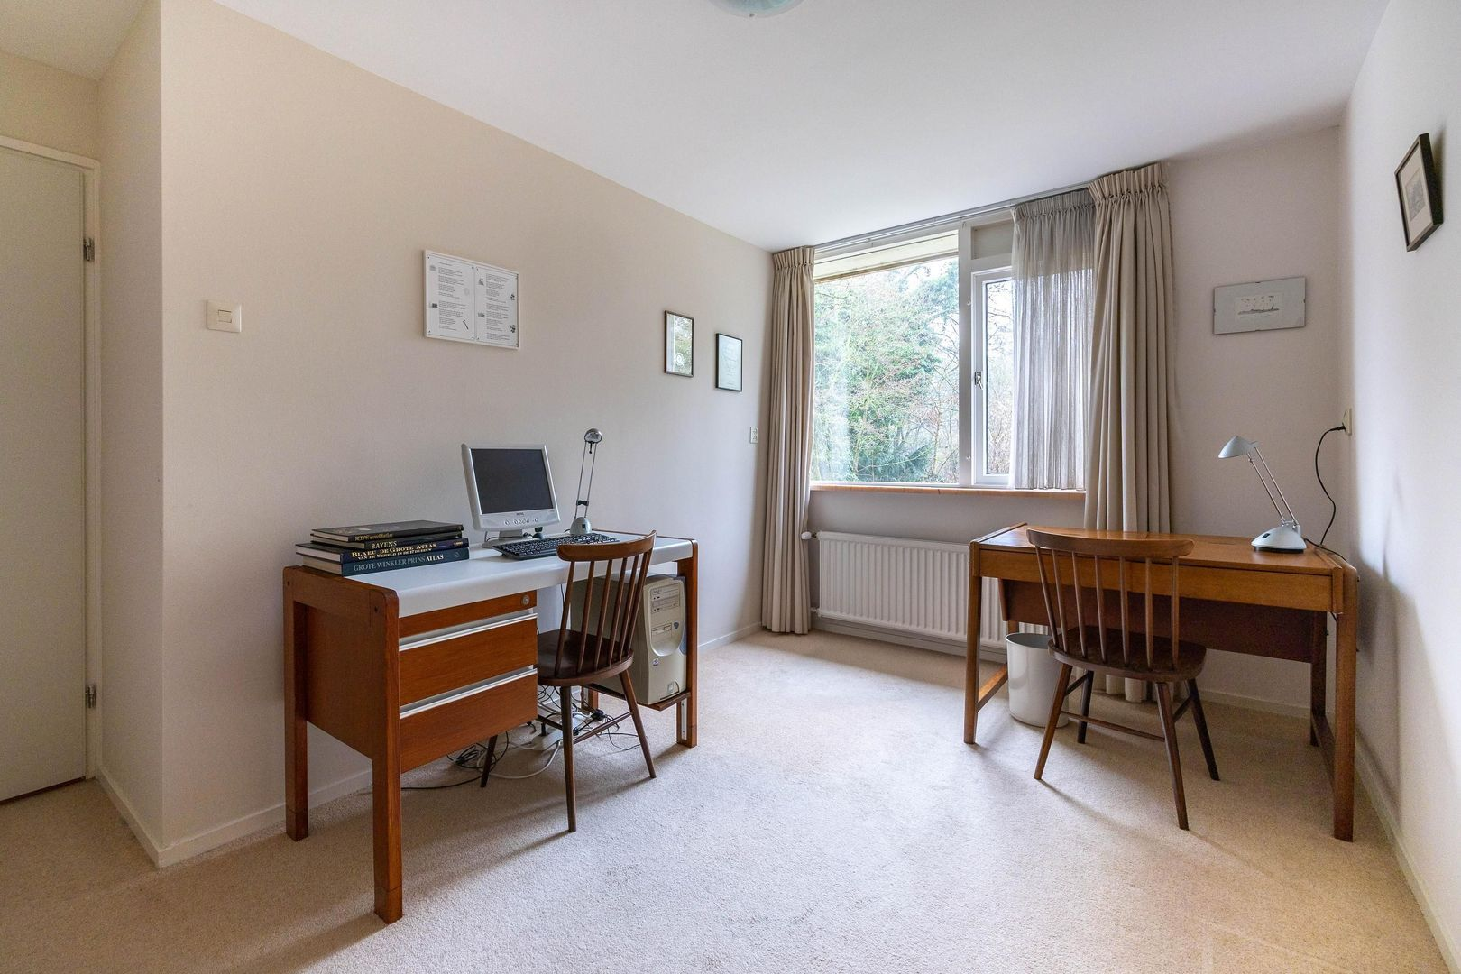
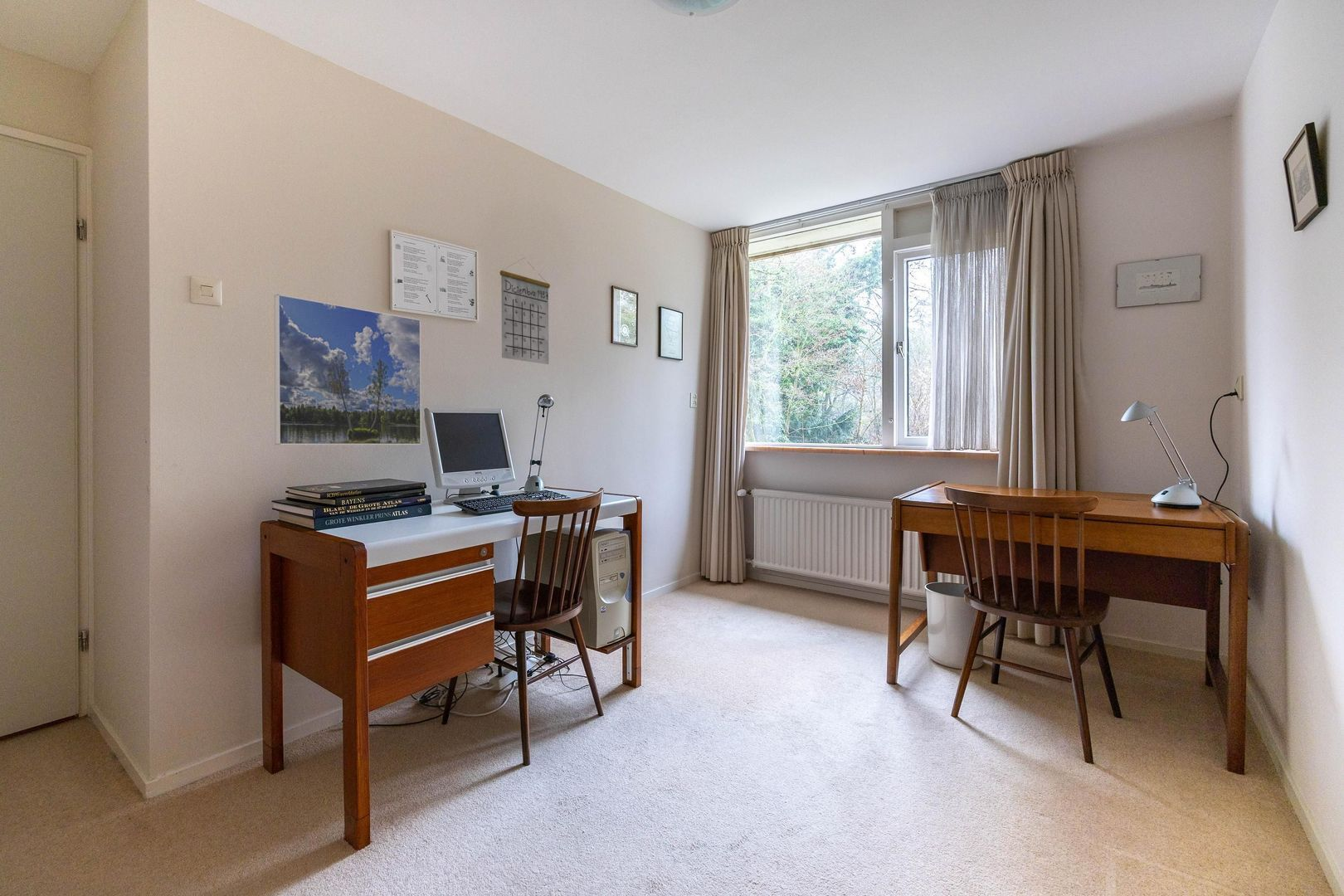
+ calendar (525, 309)
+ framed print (354, 377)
